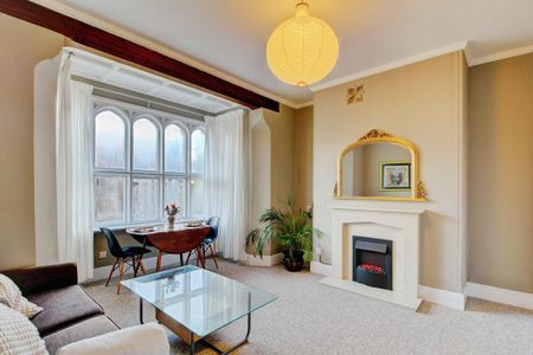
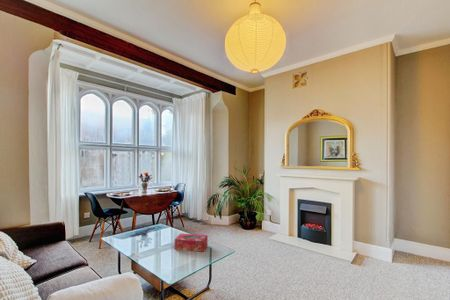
+ tissue box (191, 242)
